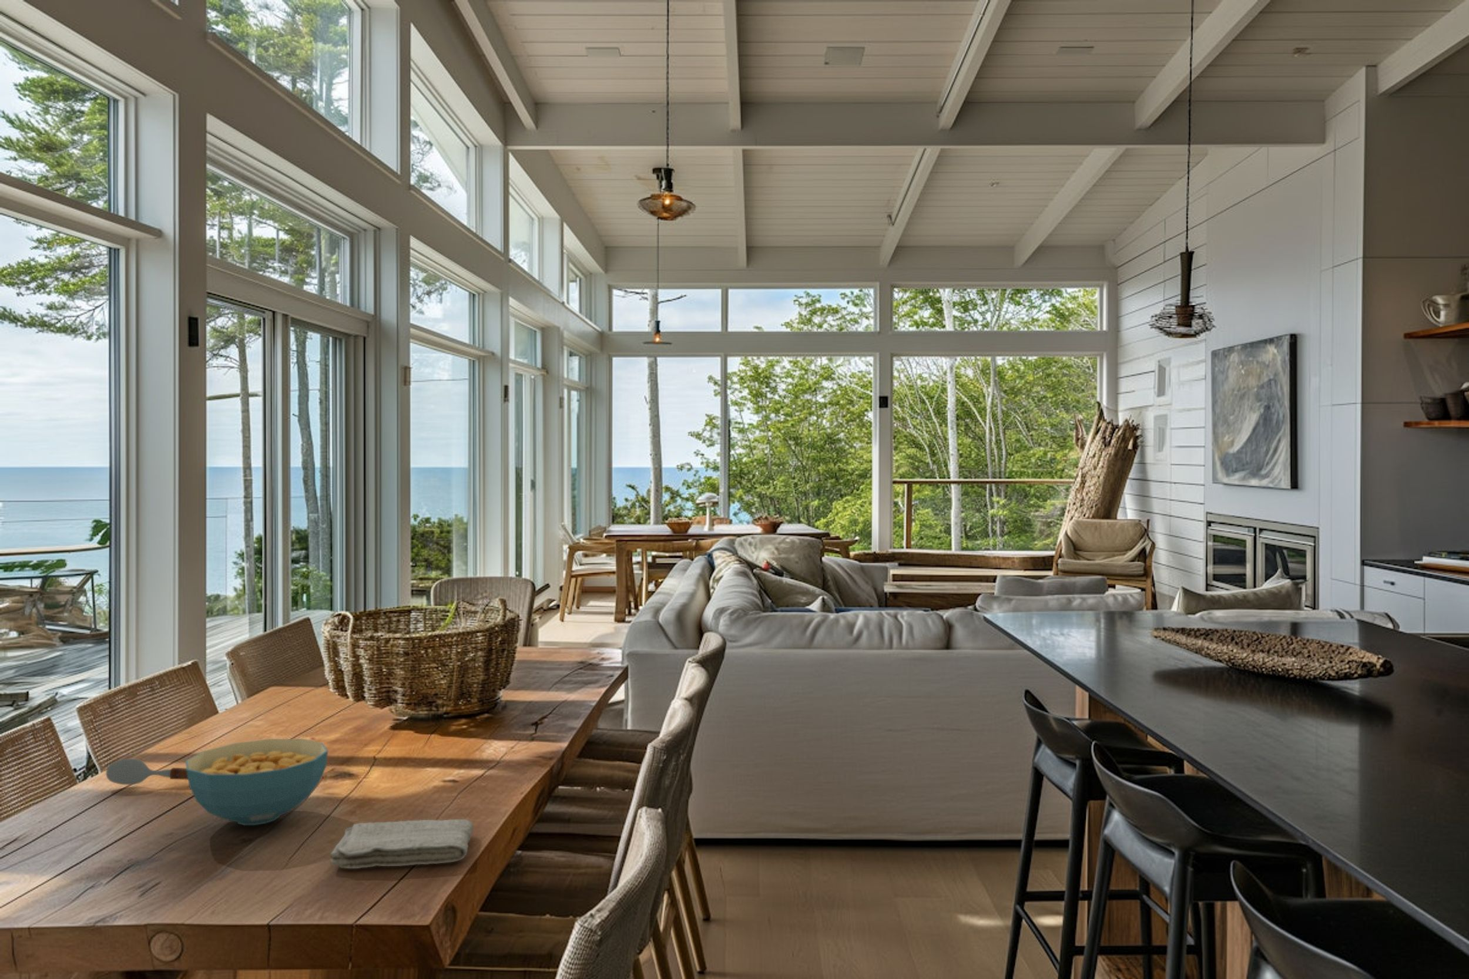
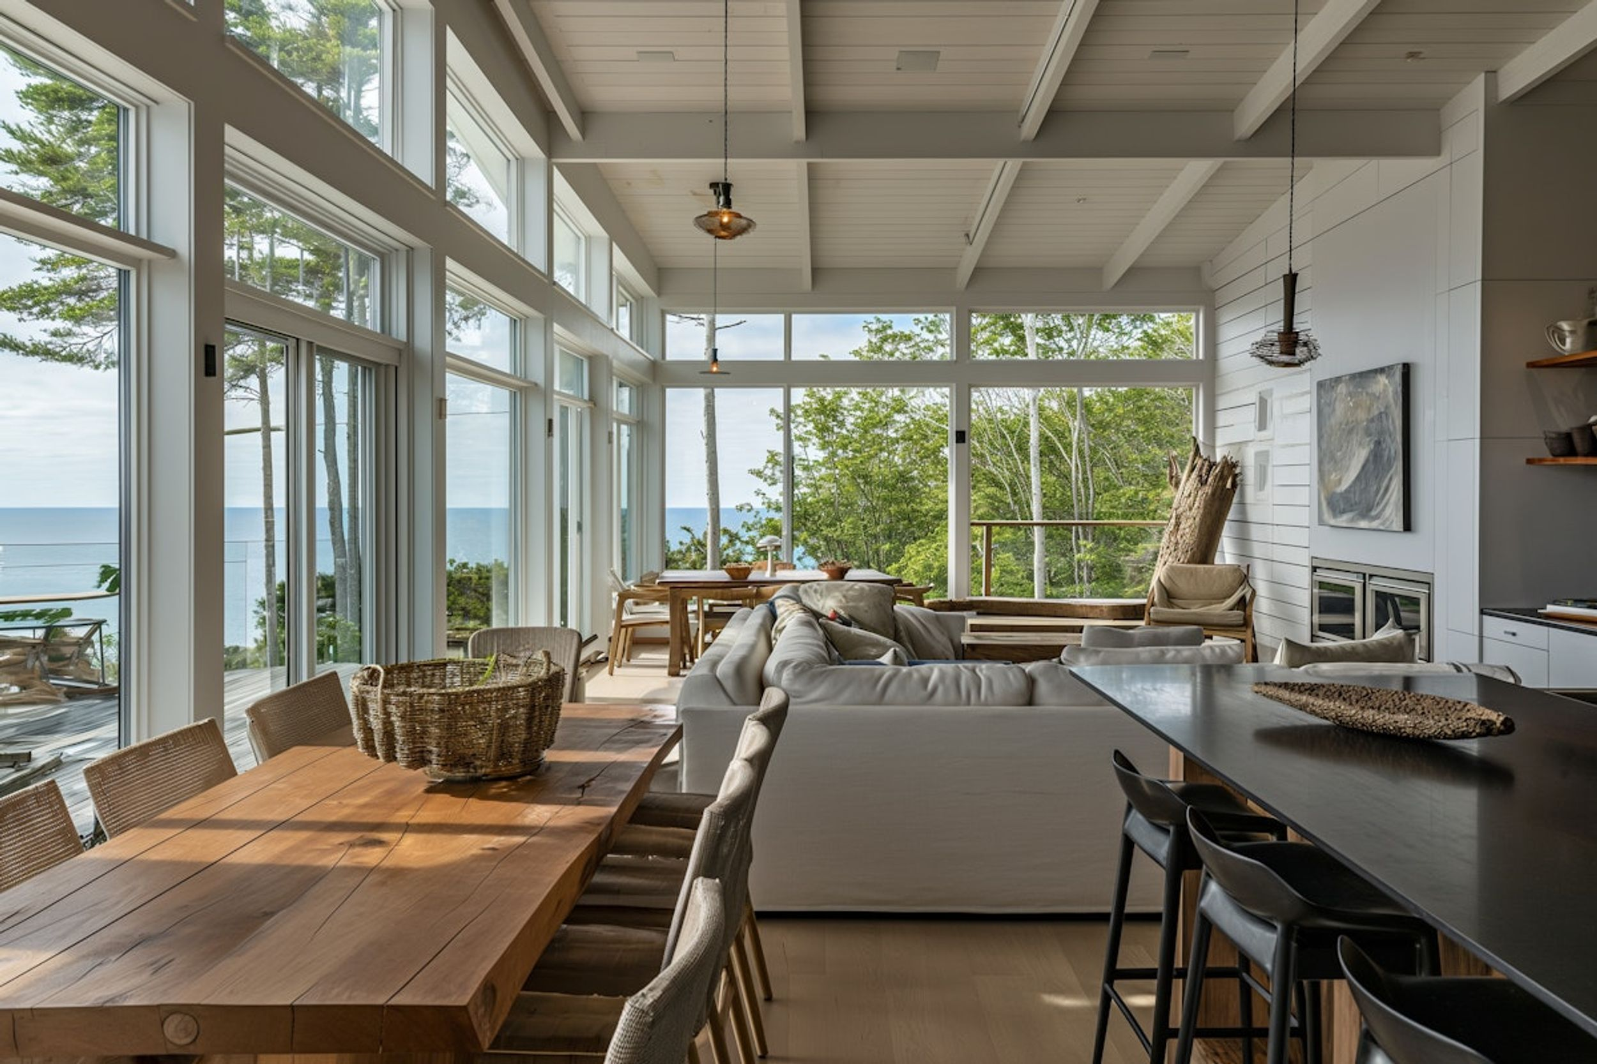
- soupspoon (177, 770)
- washcloth (404, 840)
- cereal bowl (258, 787)
